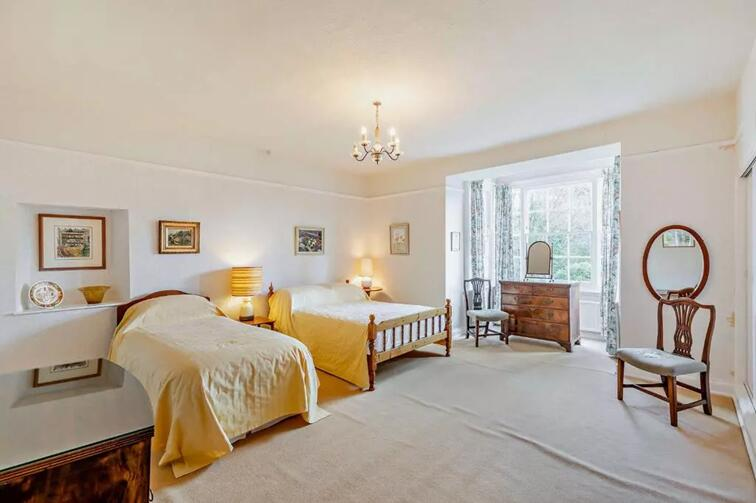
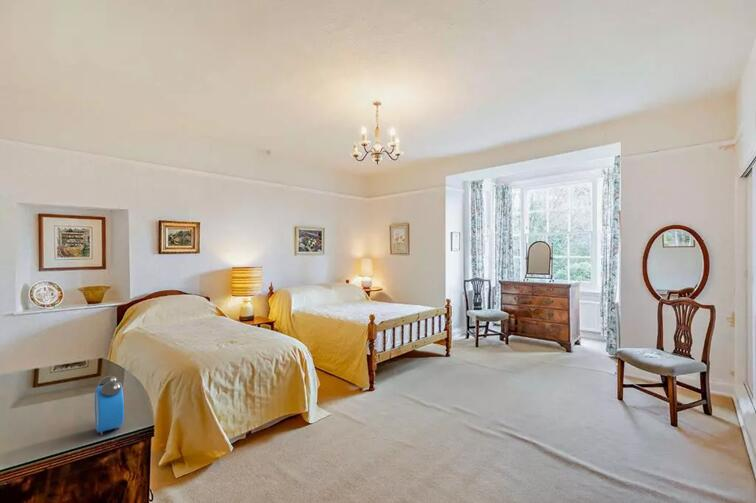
+ alarm clock (109, 403)
